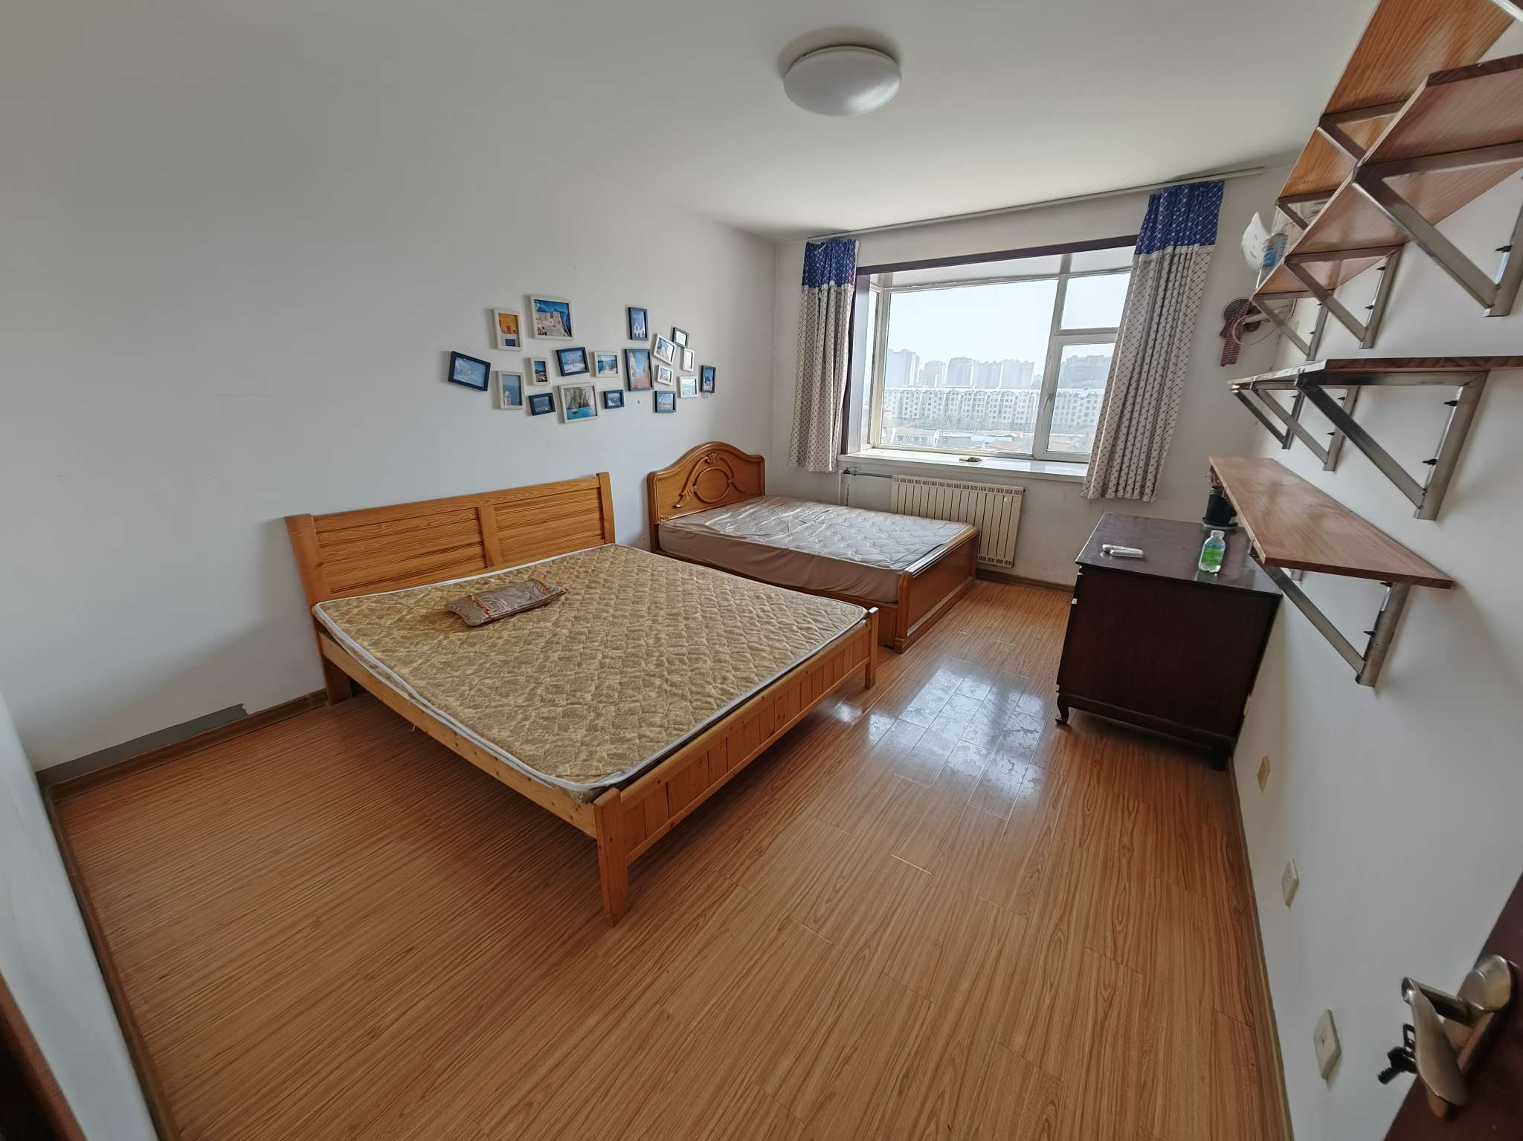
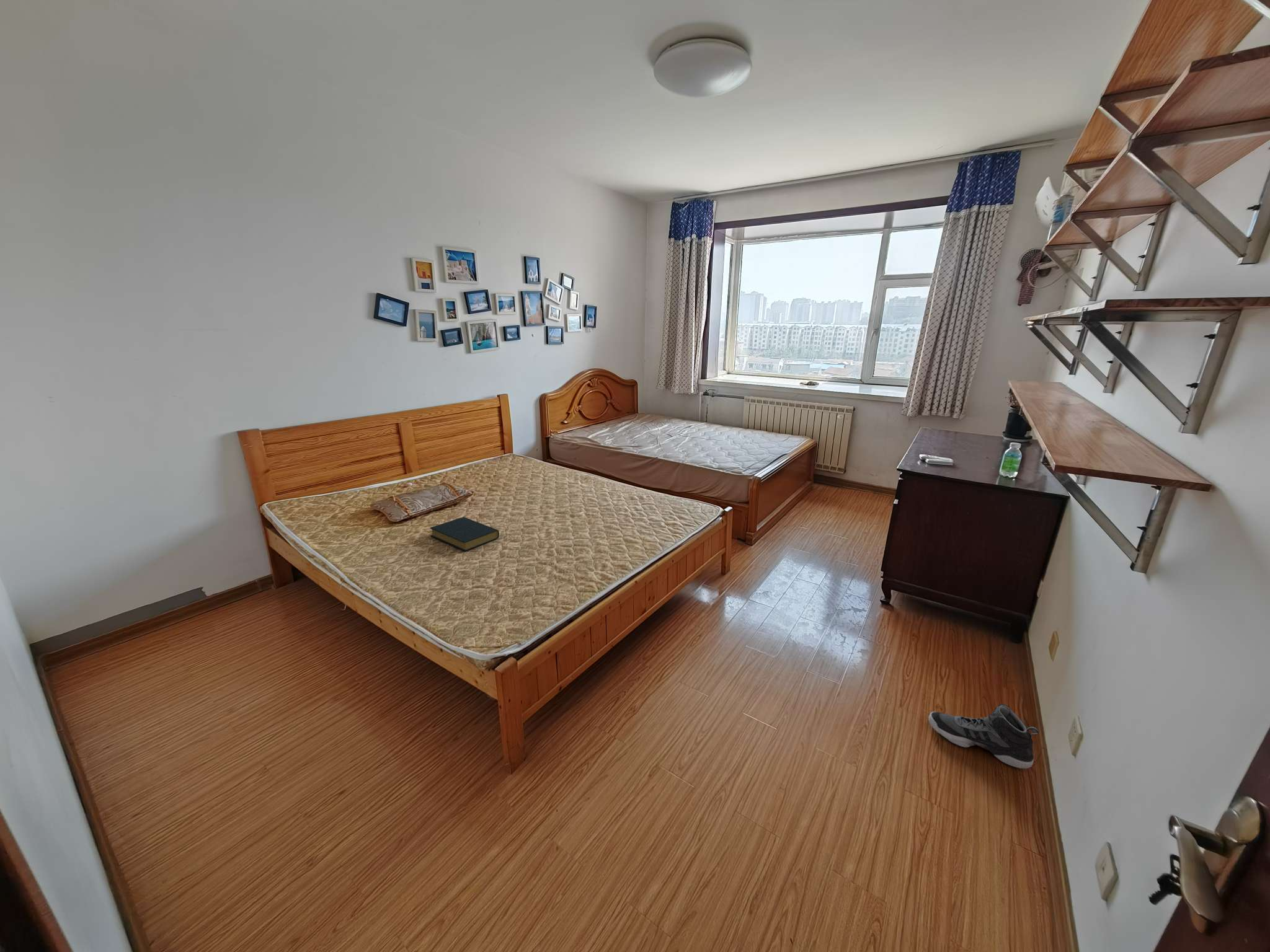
+ sneaker (982, 723)
+ hardback book (464, 532)
